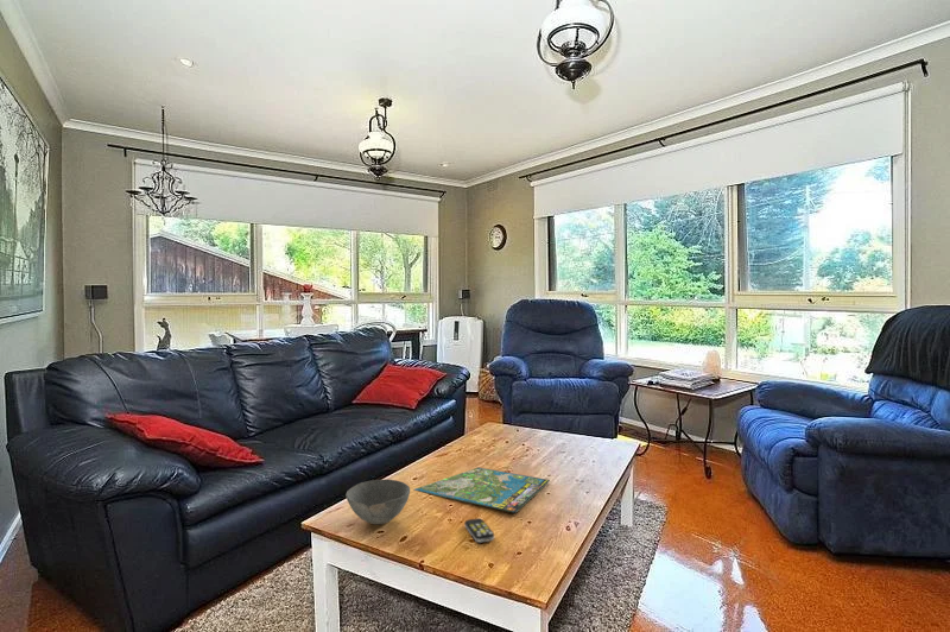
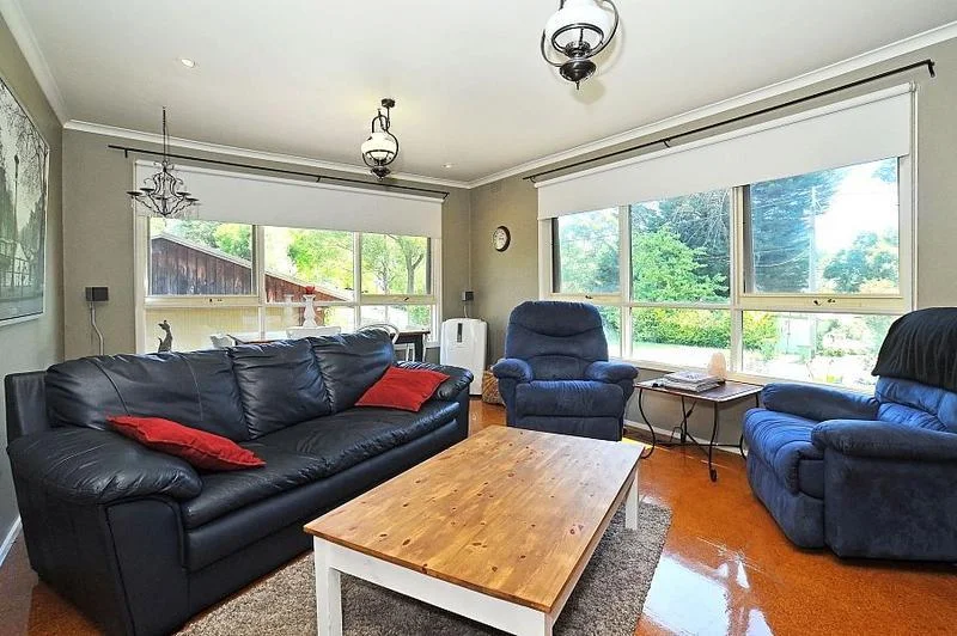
- board game (480, 484)
- remote control (479, 529)
- bowl (378, 505)
